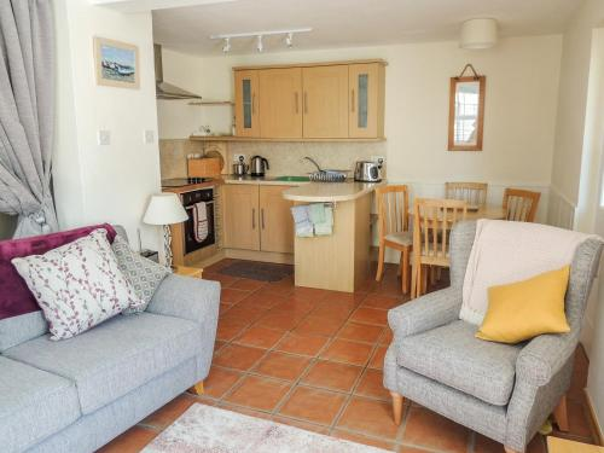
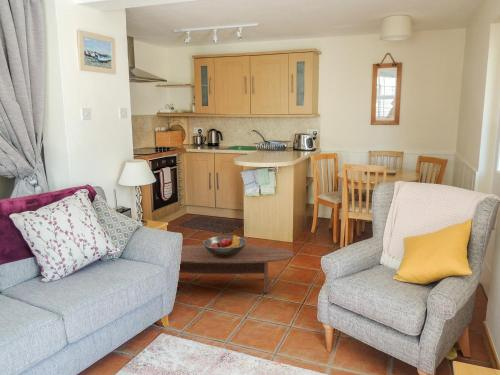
+ coffee table (218, 269)
+ fruit bowl (224, 245)
